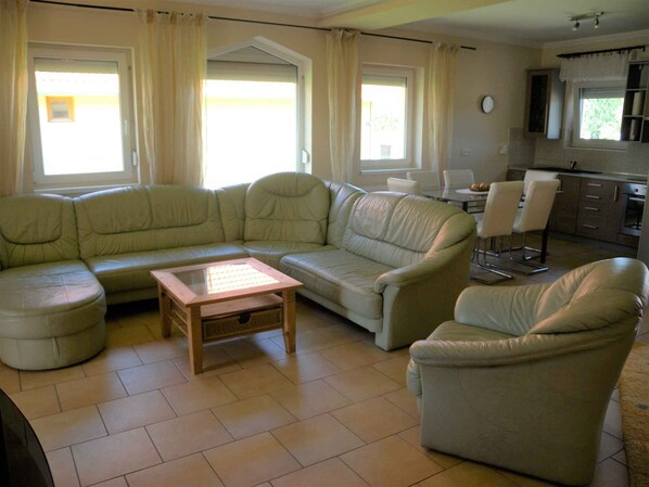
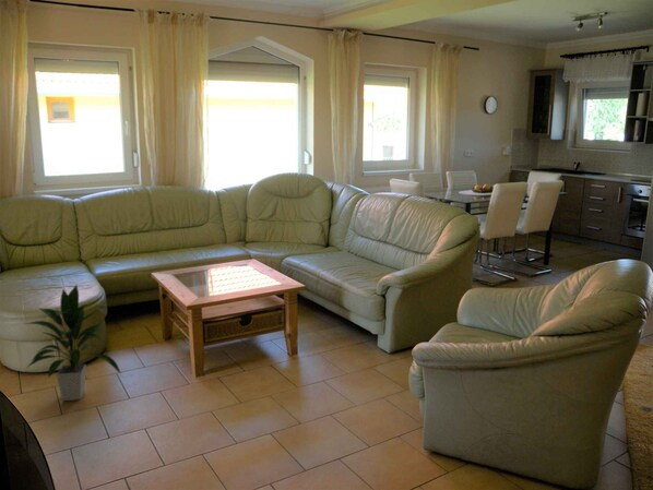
+ indoor plant (72, 345)
